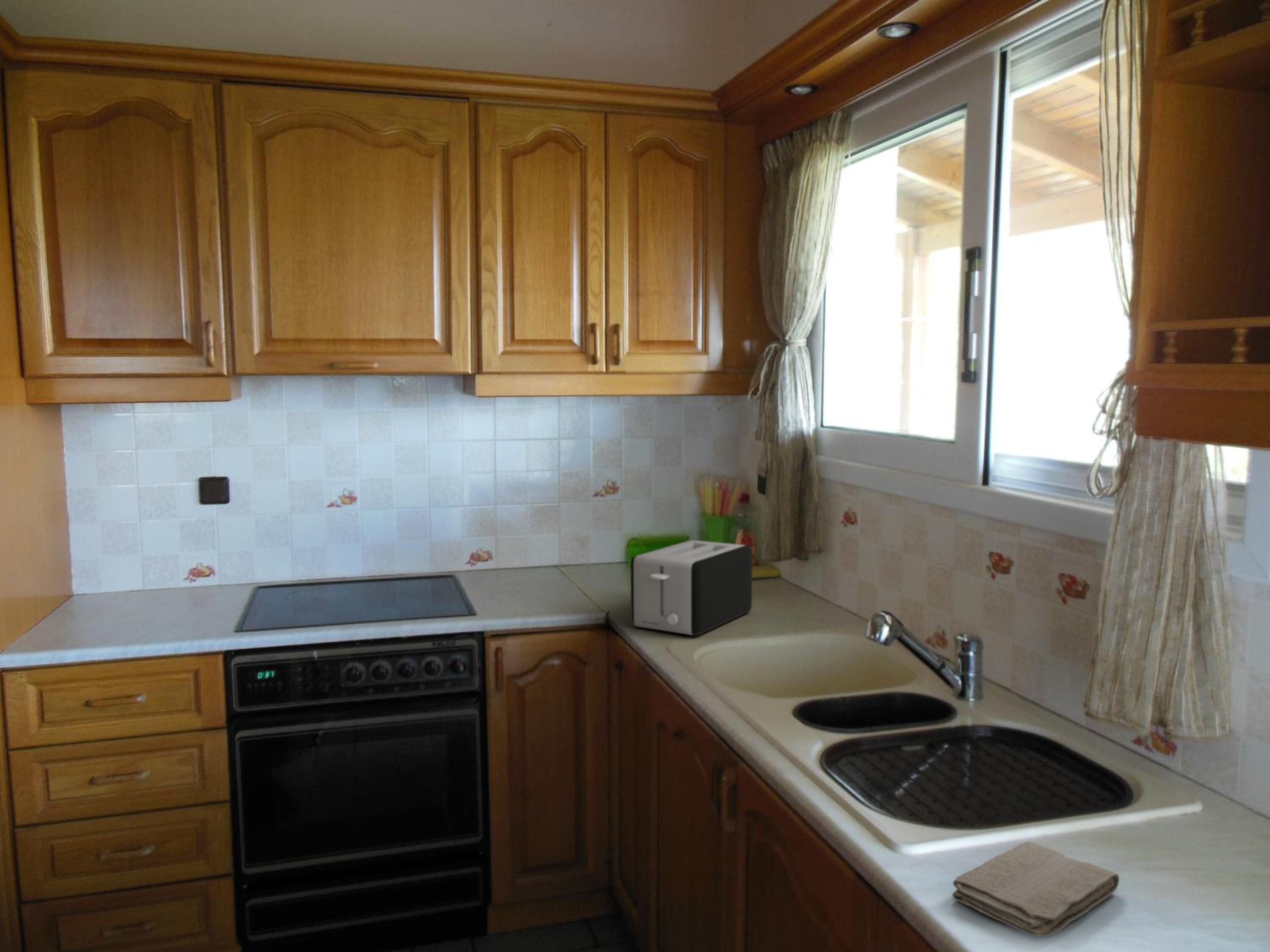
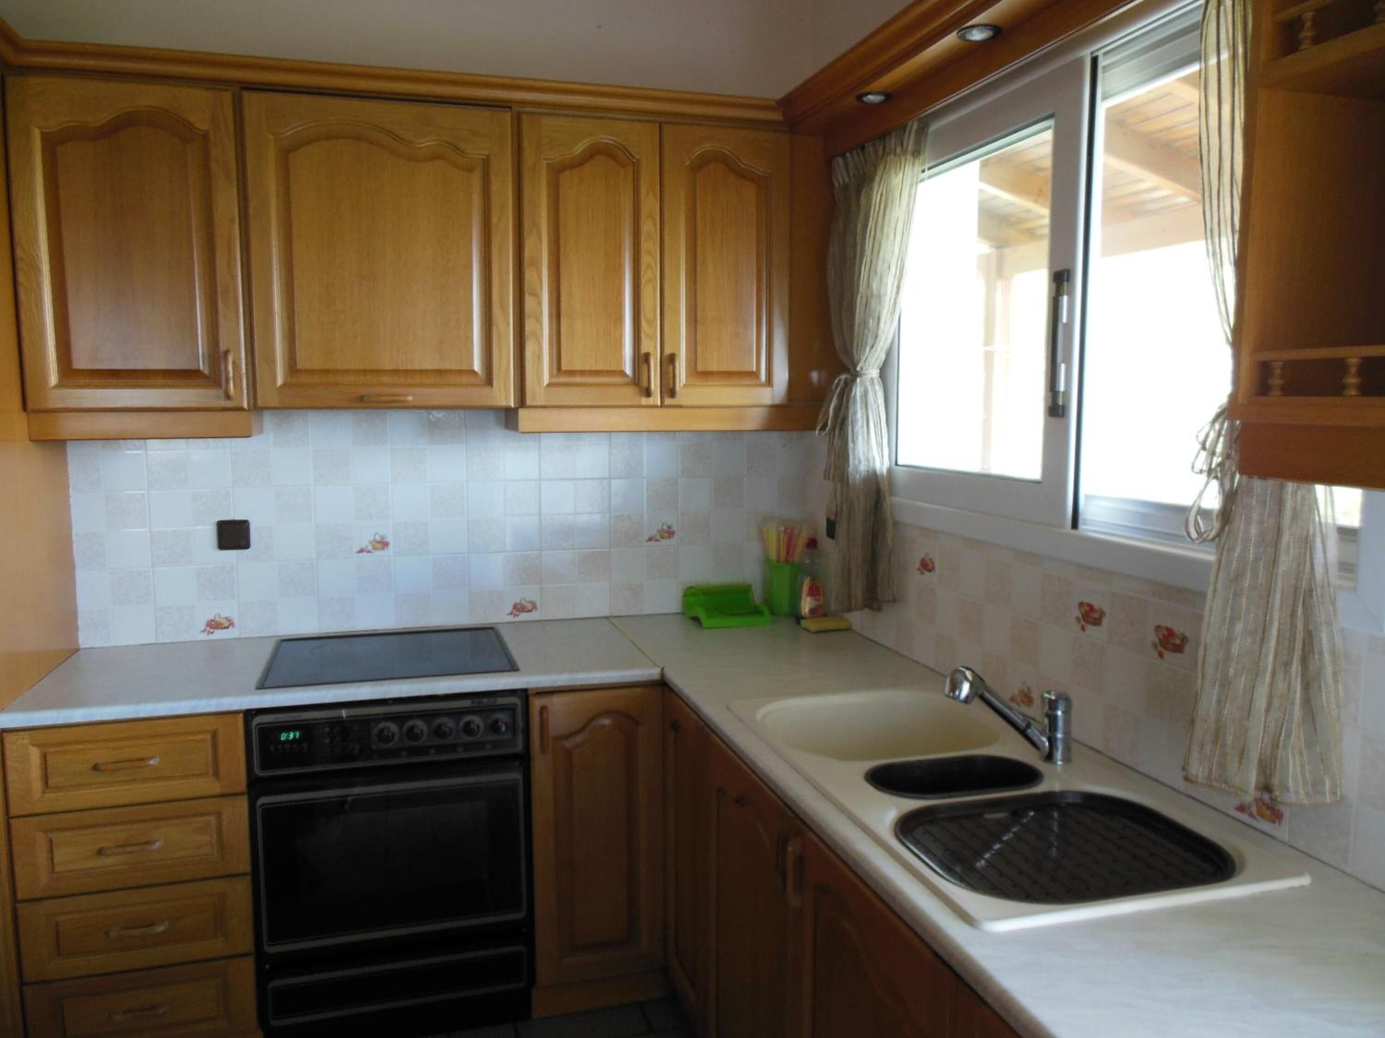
- washcloth (1035, 883)
- toaster (693, 585)
